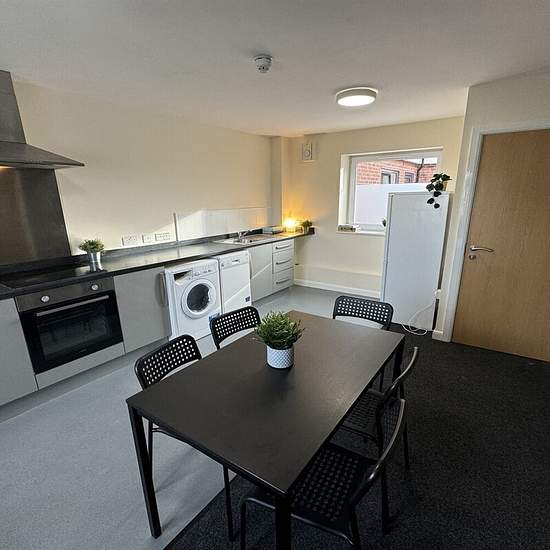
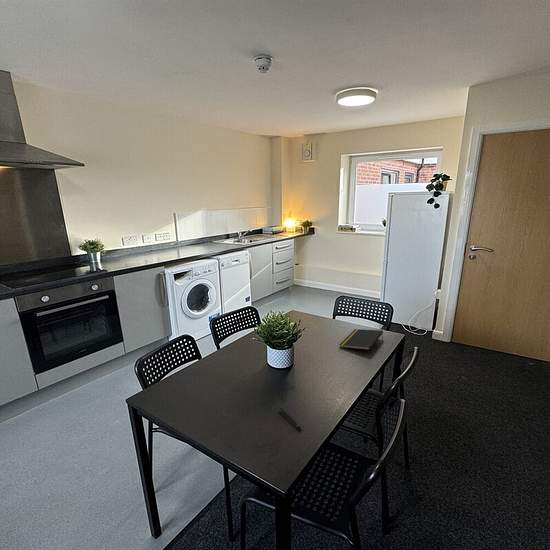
+ notepad (361, 338)
+ pen (290, 418)
